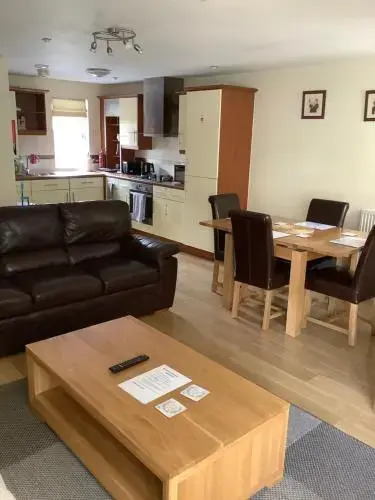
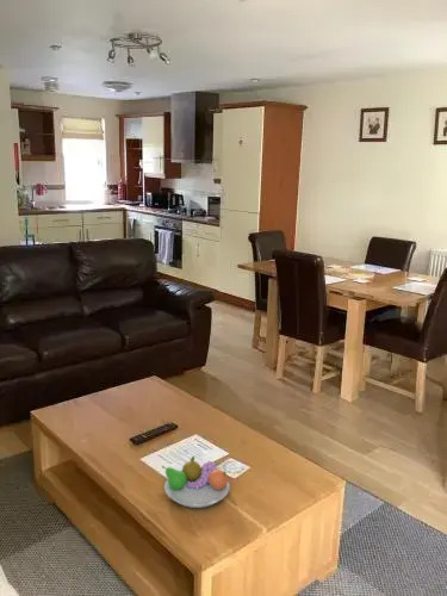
+ fruit bowl (194, 478)
